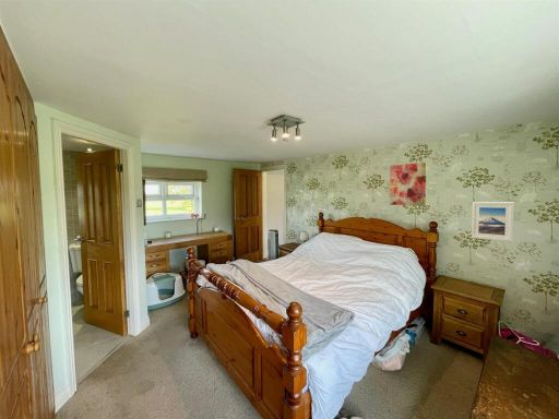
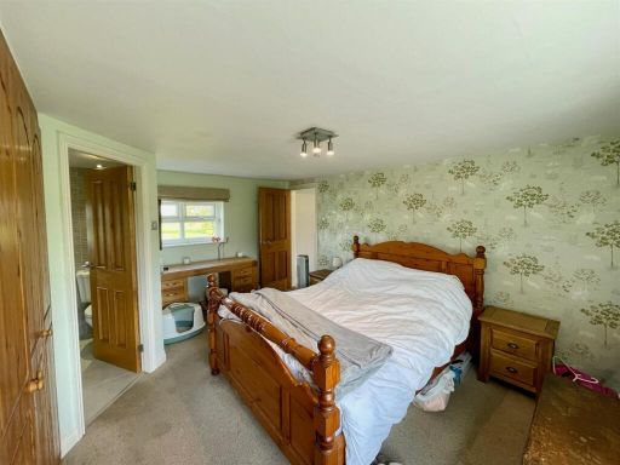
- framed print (491, 220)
- wall art (406, 184)
